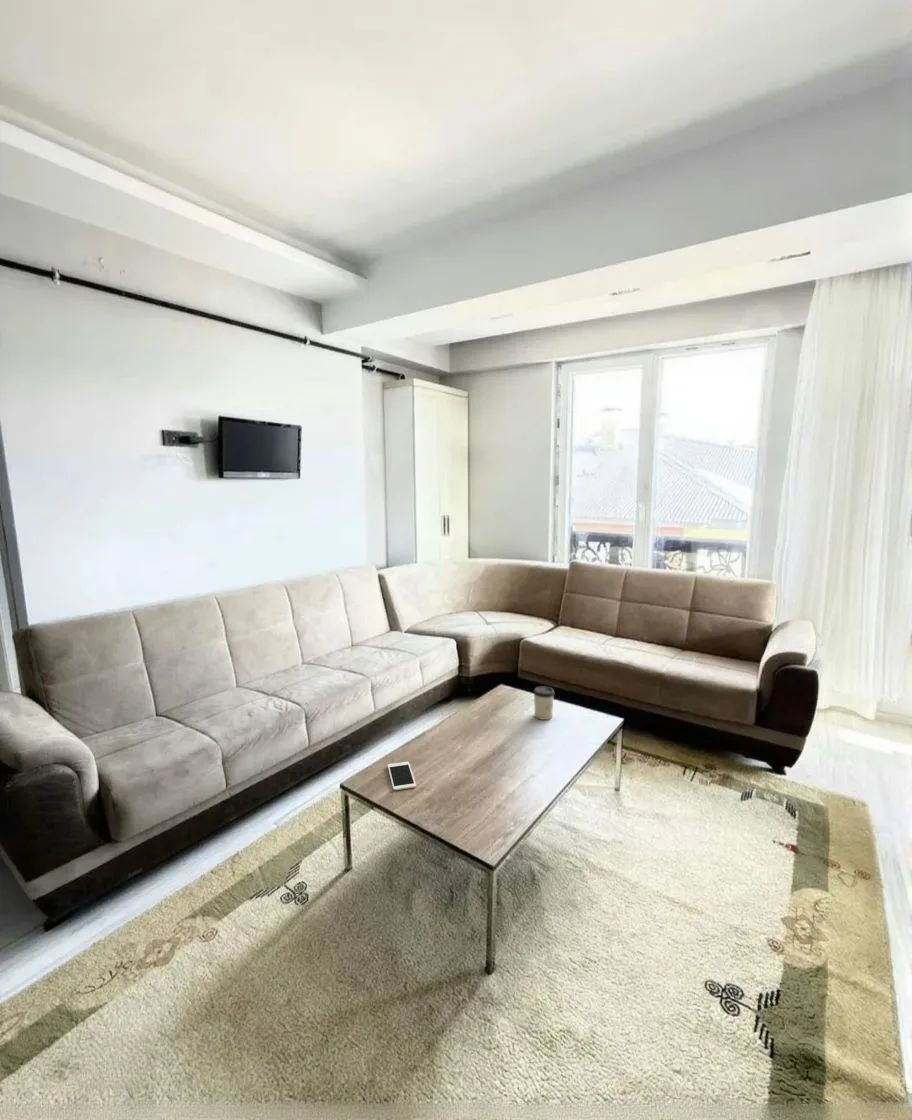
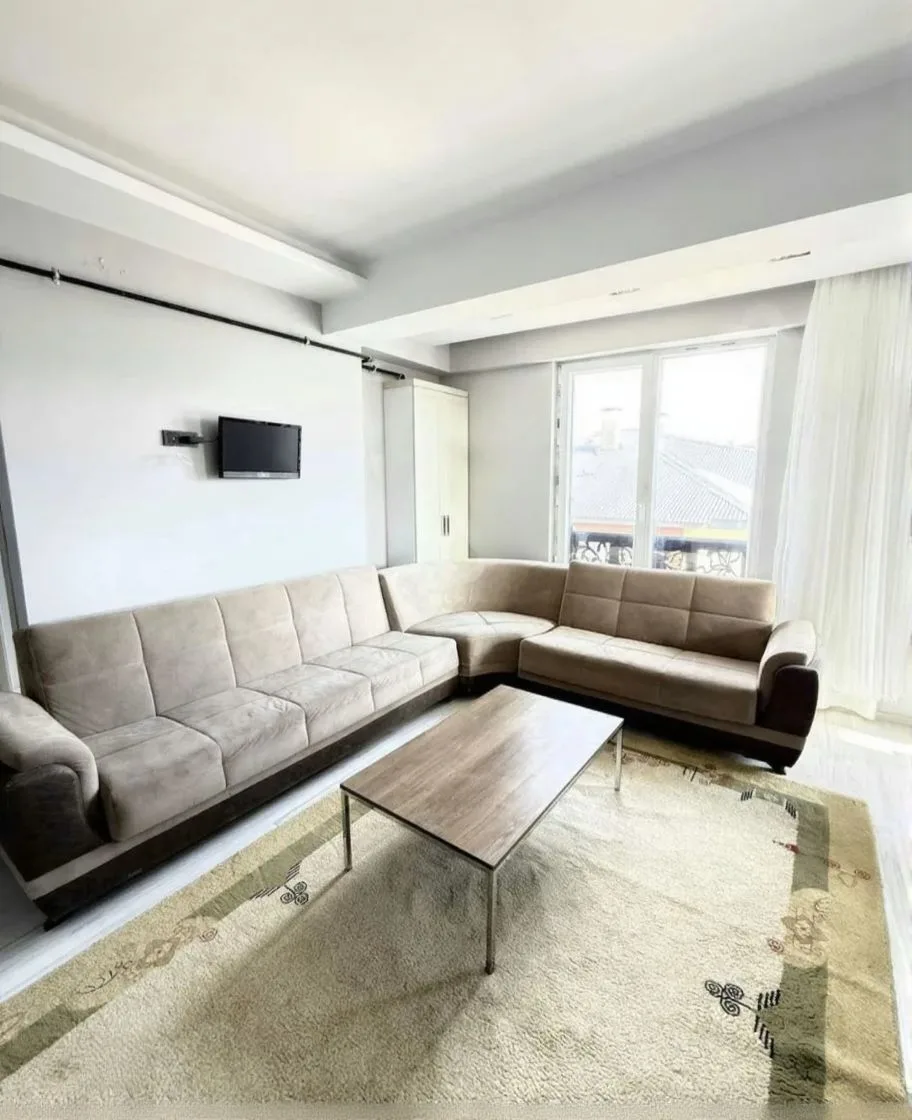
- cell phone (401, 775)
- cup (543, 702)
